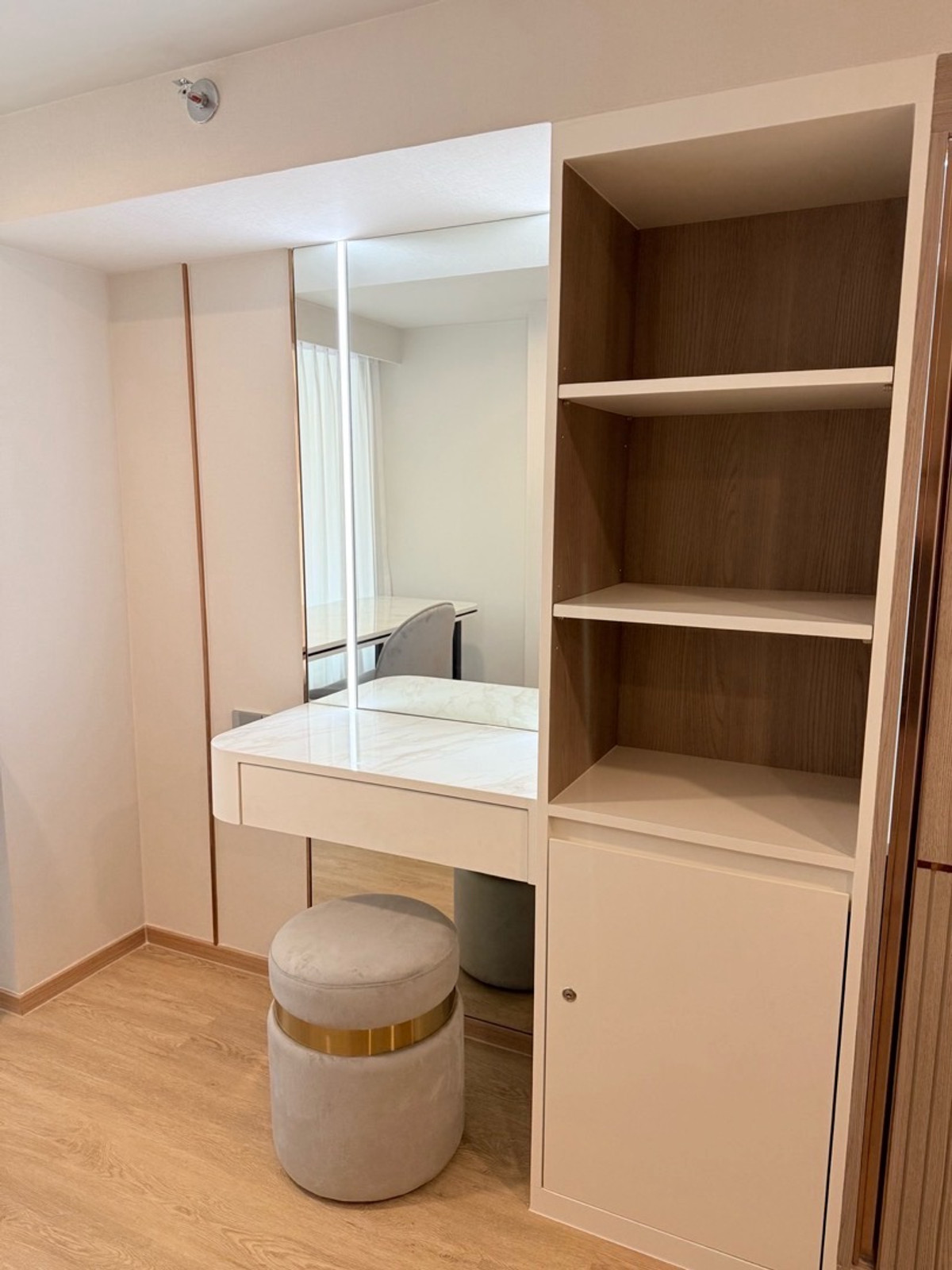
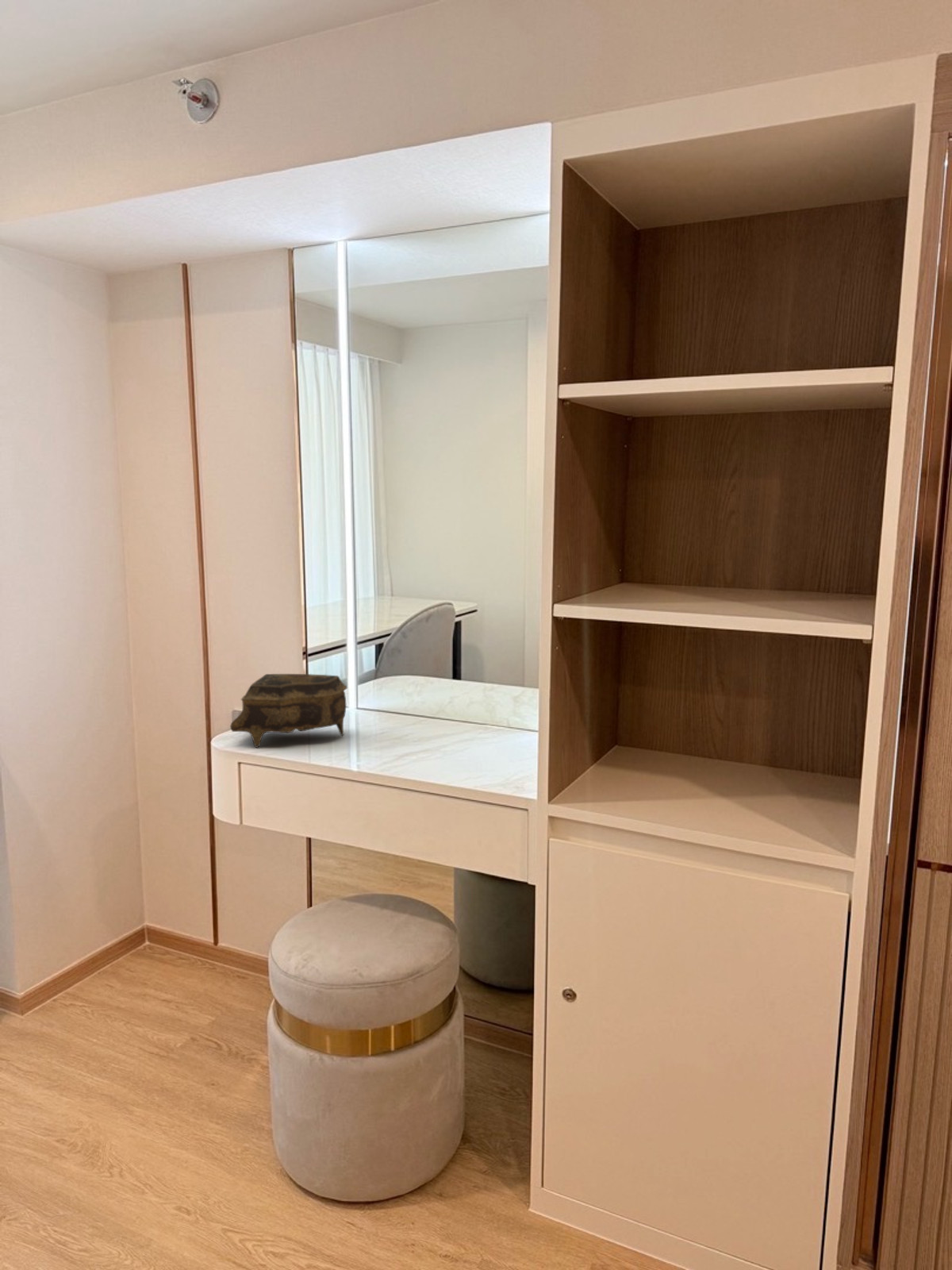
+ jewelry box (291, 708)
